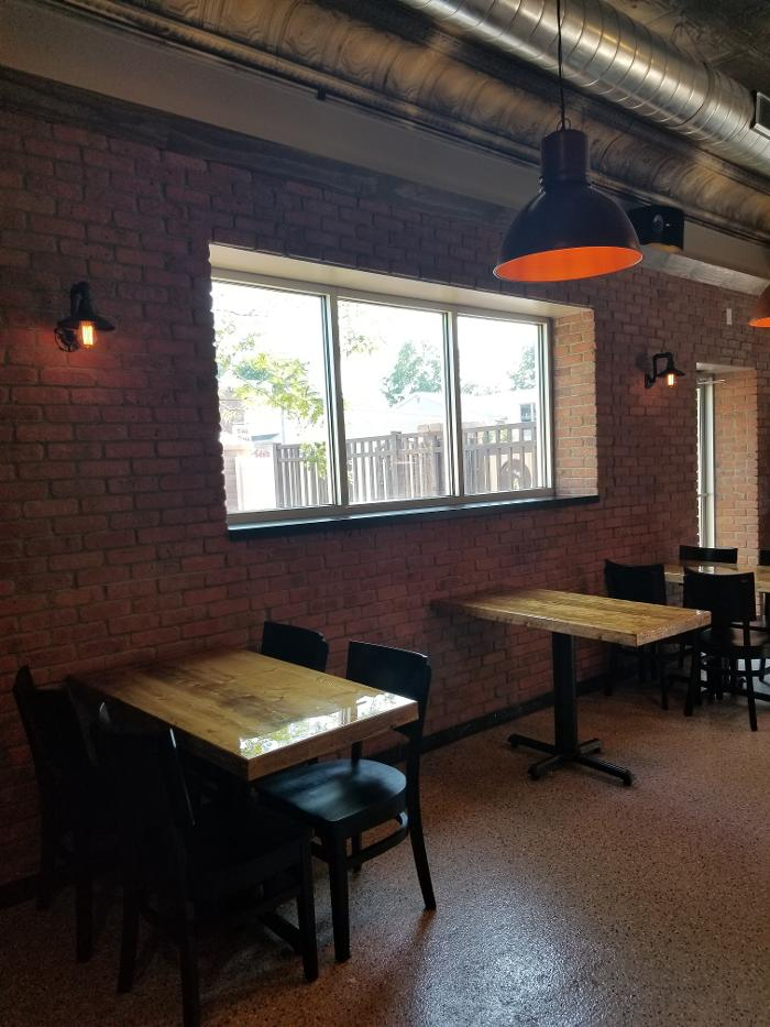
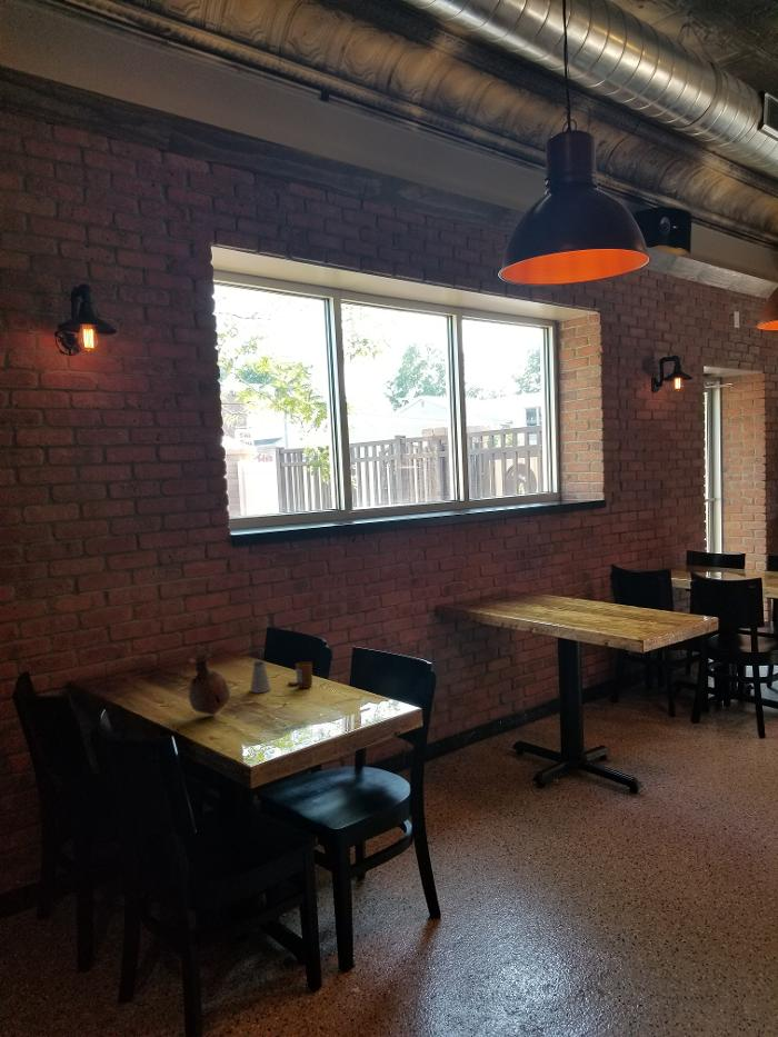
+ vase (208, 684)
+ saltshaker (259, 676)
+ candle (299, 672)
